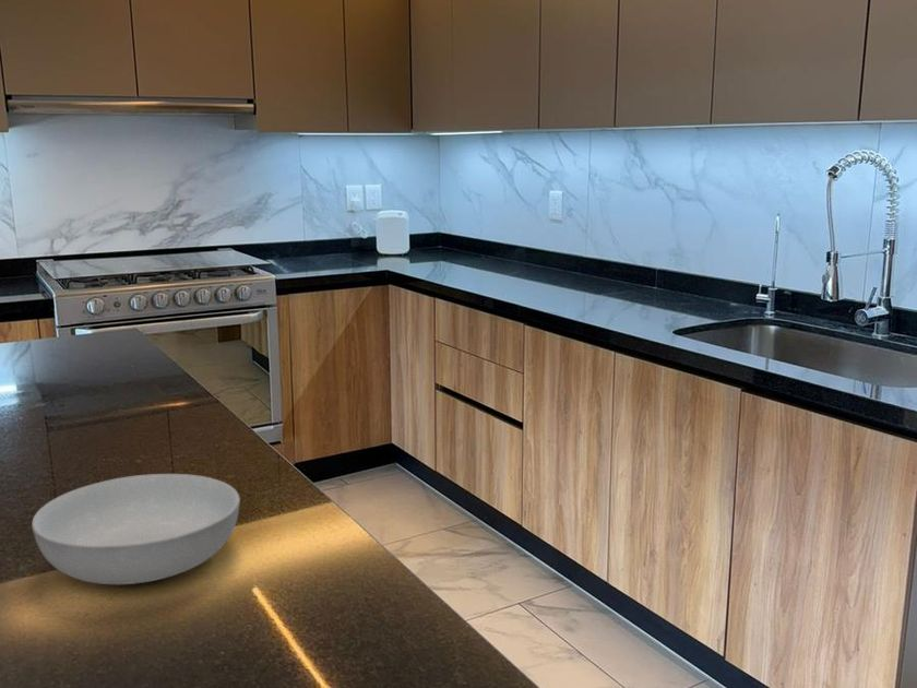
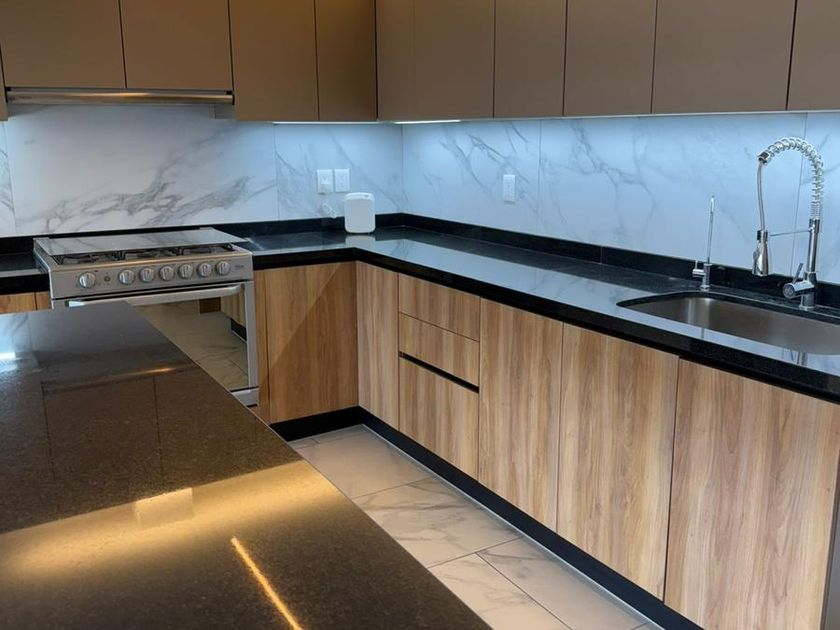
- serving bowl (142, 534)
